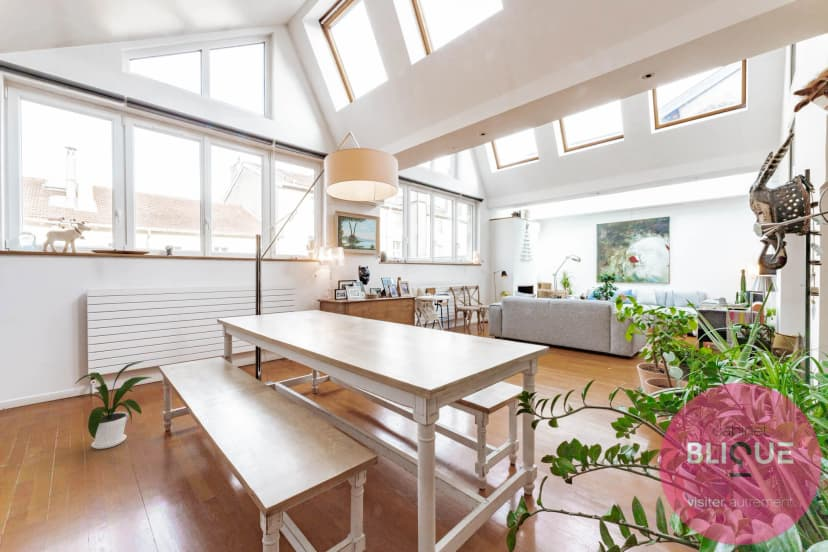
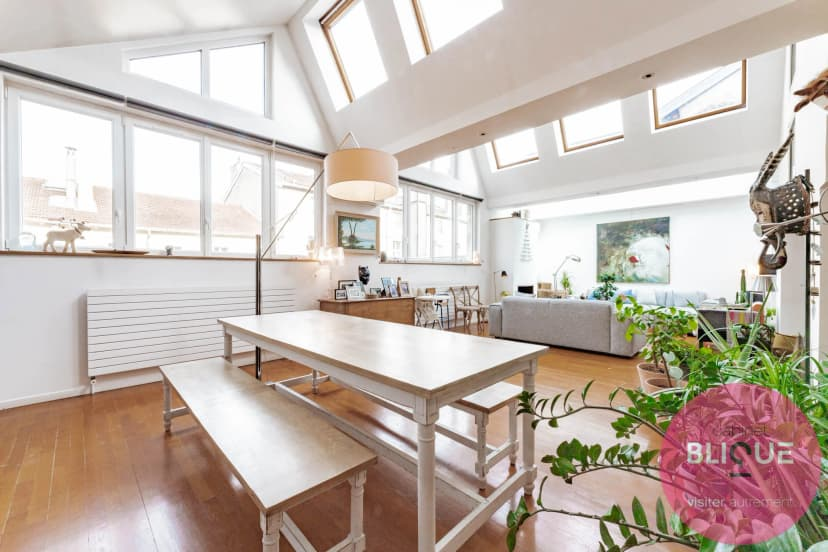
- house plant (113, 403)
